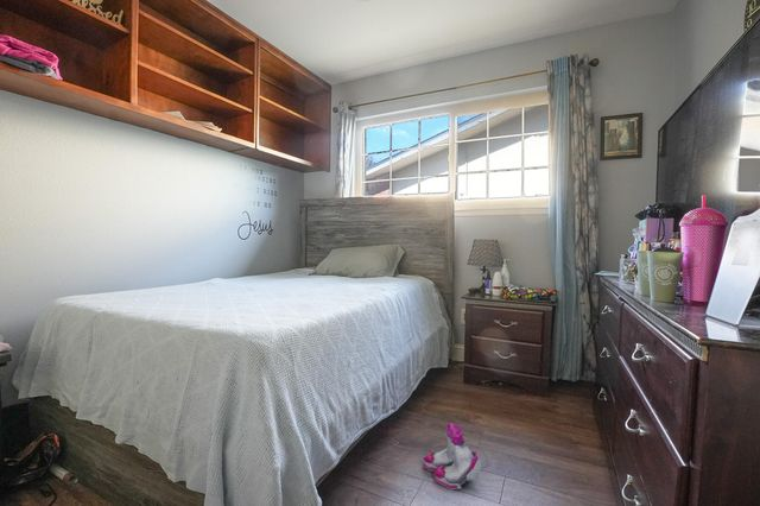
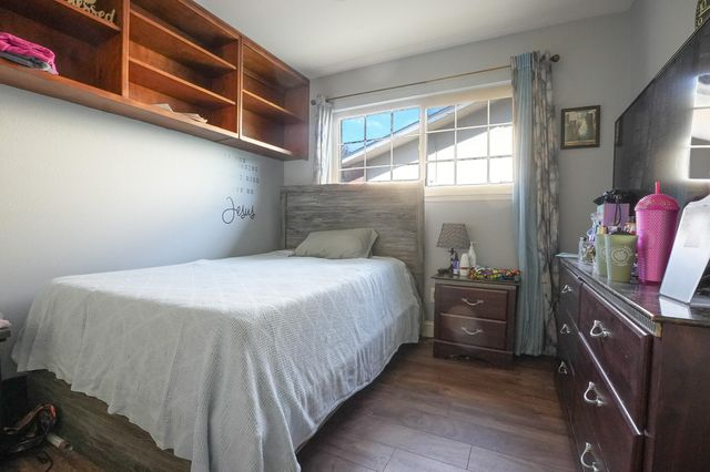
- boots (451, 449)
